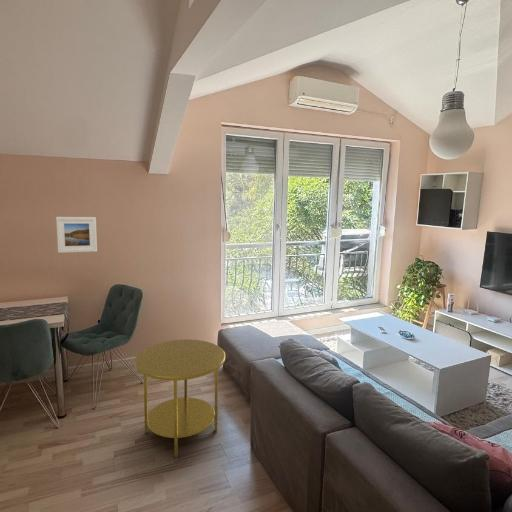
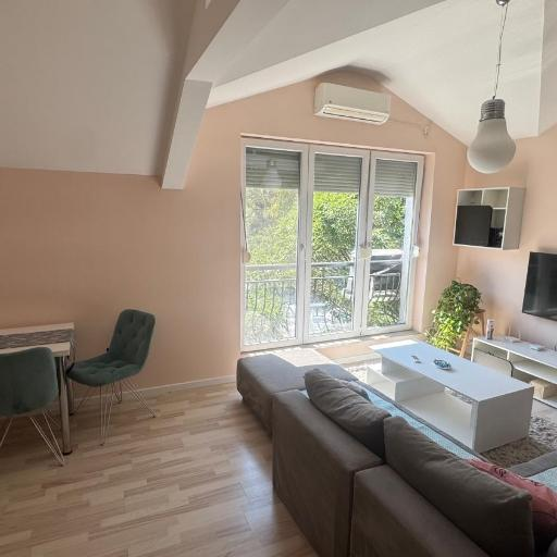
- side table (184, 394)
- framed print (77, 234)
